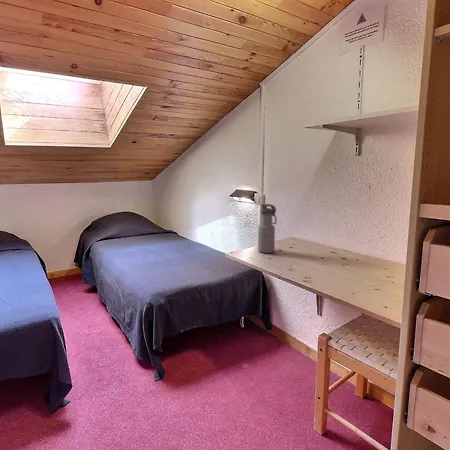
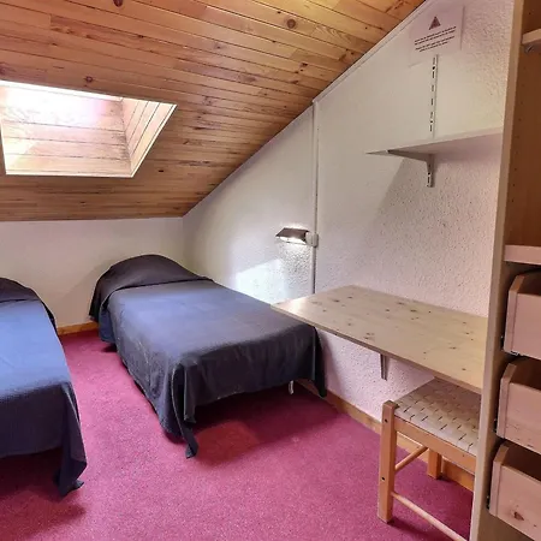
- water bottle (266, 227)
